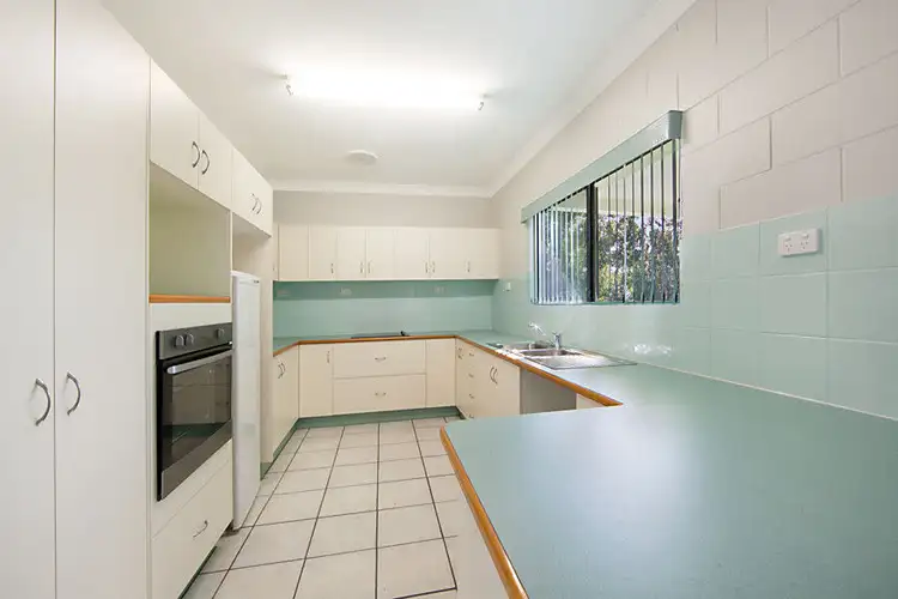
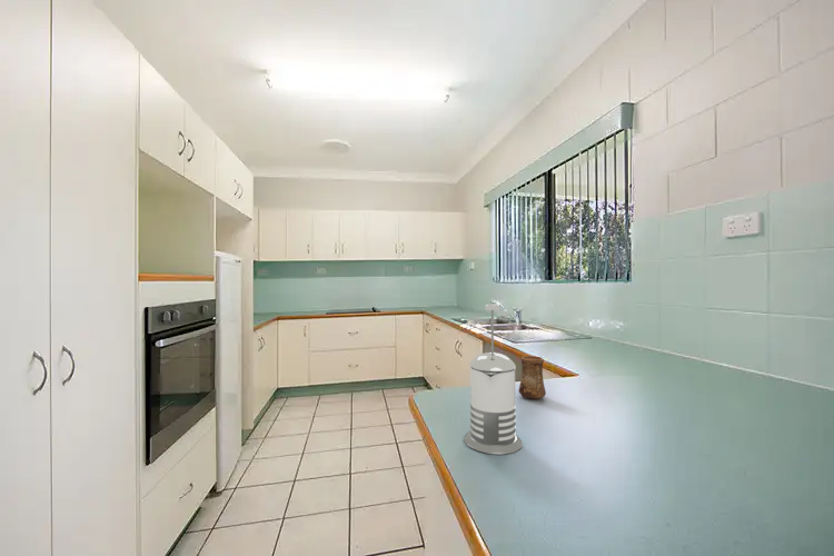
+ cup (532, 377)
+ french press (493, 370)
